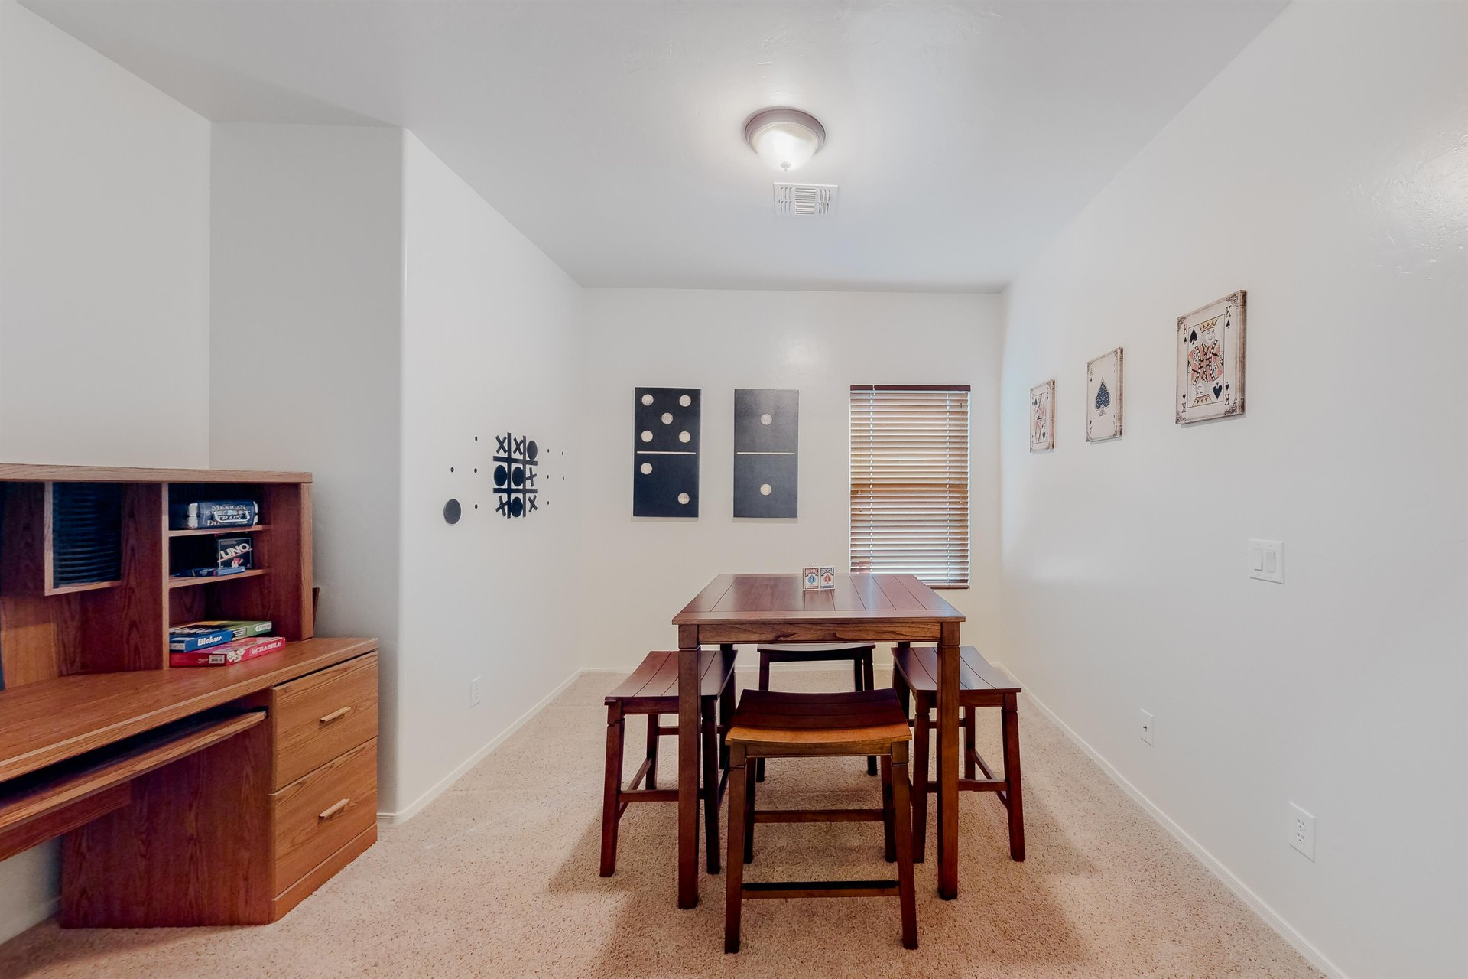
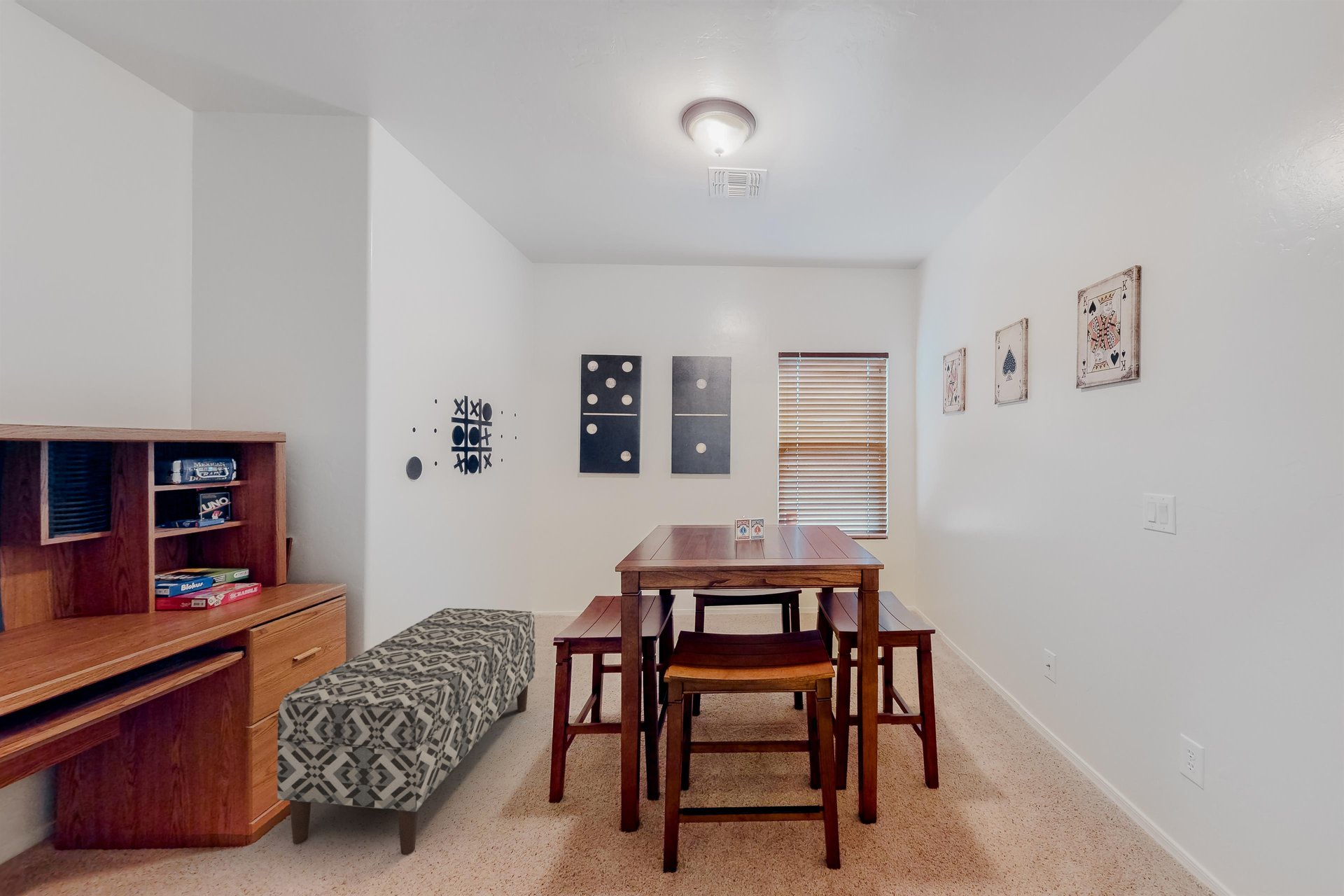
+ bench (433, 704)
